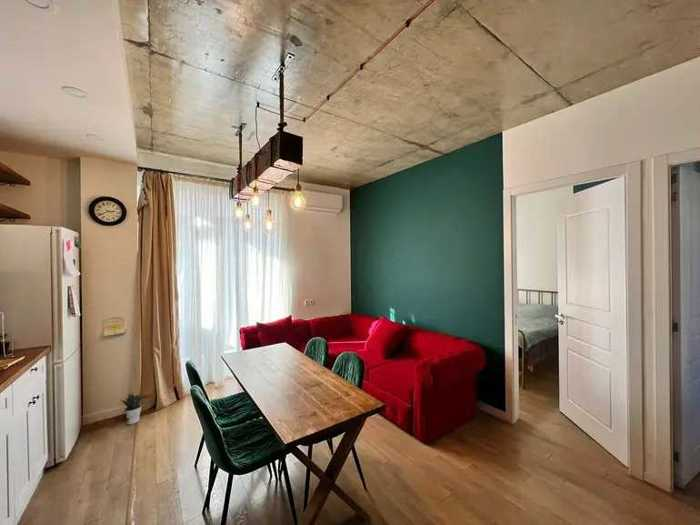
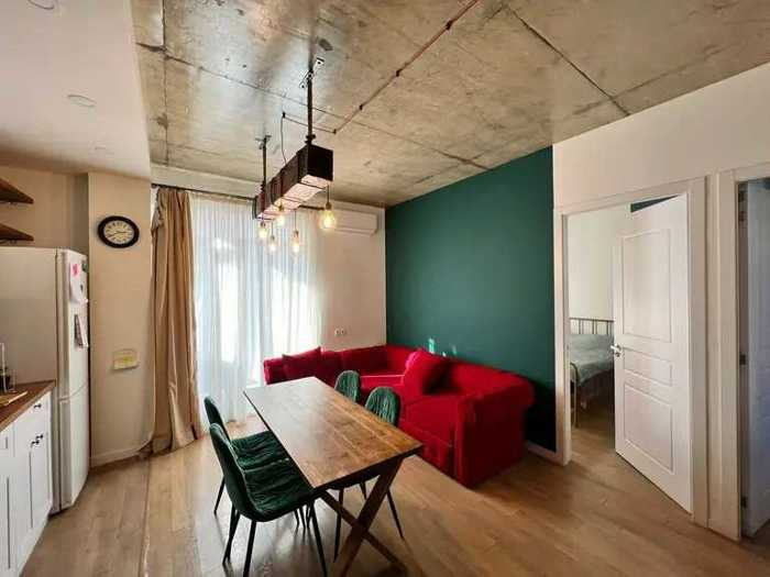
- potted plant (131, 406)
